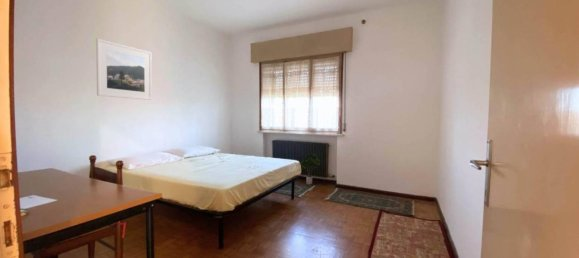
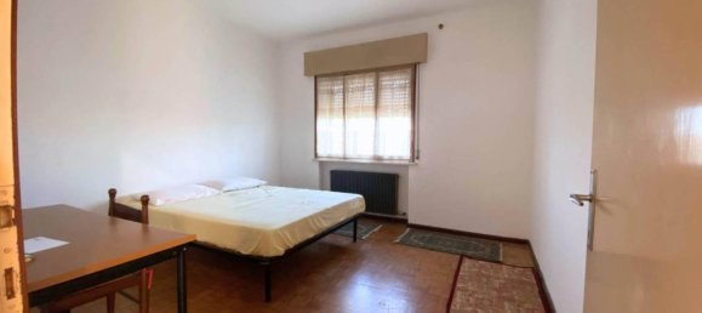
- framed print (126, 72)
- potted plant (309, 168)
